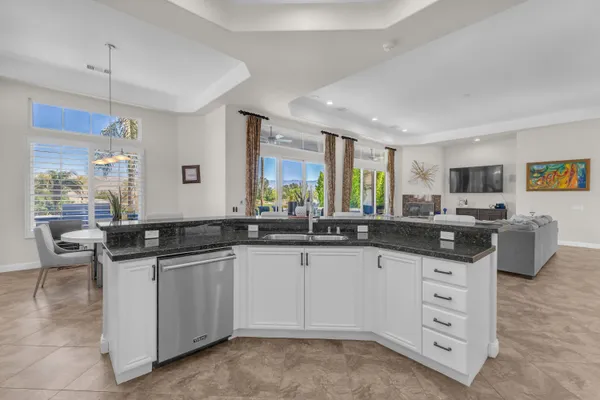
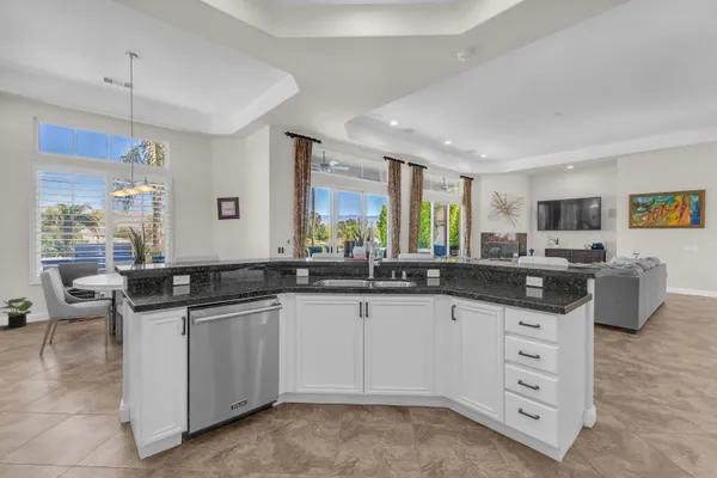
+ potted plant (14, 312)
